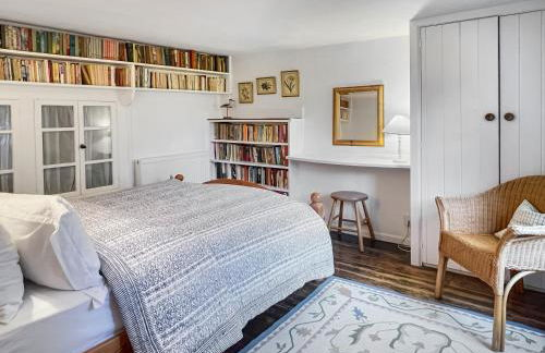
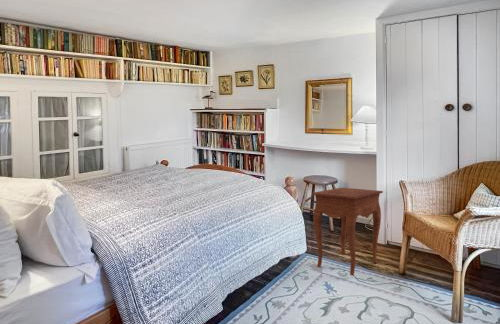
+ side table (347, 228)
